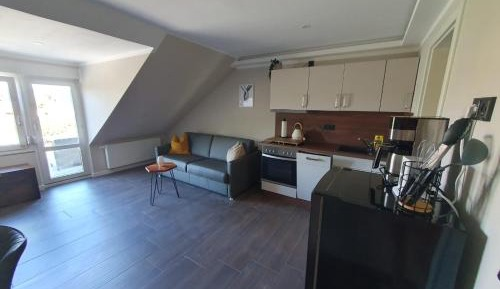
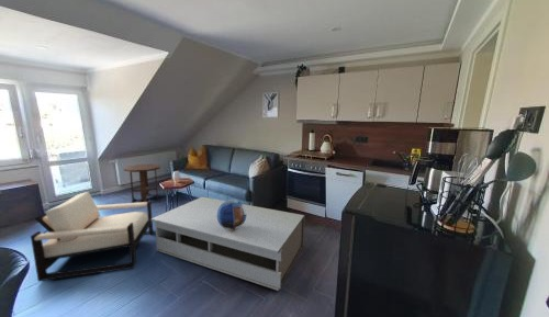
+ side table (144, 182)
+ armchair (99, 225)
+ decorative sphere (232, 214)
+ coffee table (231, 233)
